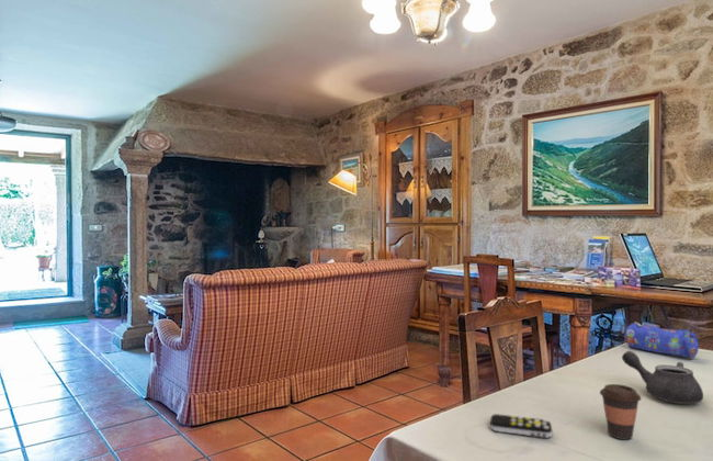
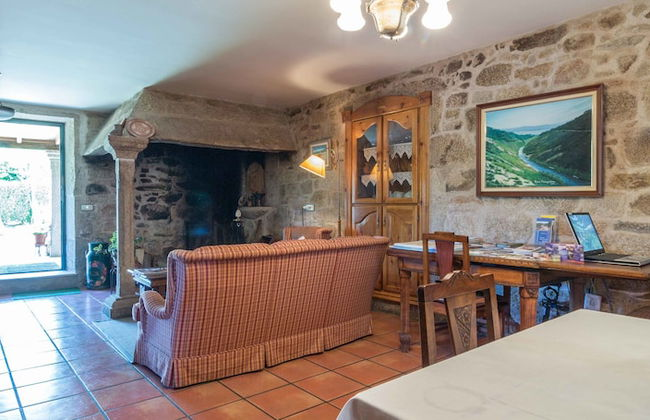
- teapot (660, 374)
- coffee cup (620, 412)
- pencil case (659, 338)
- remote control (520, 425)
